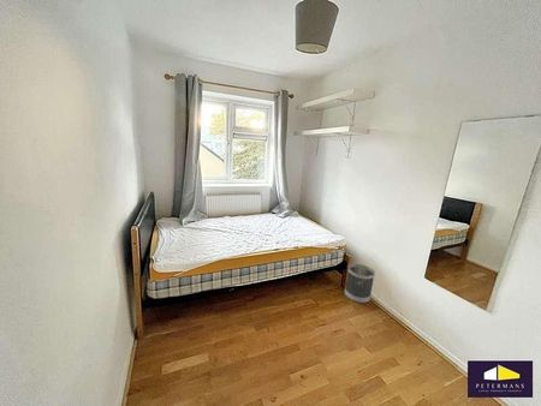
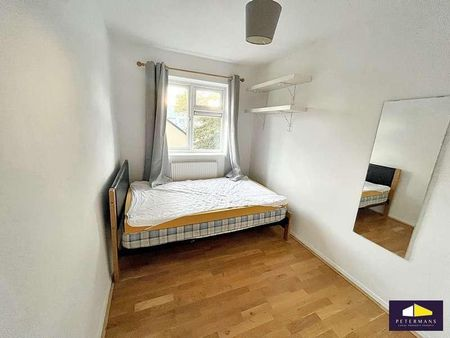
- wastebasket (358, 283)
